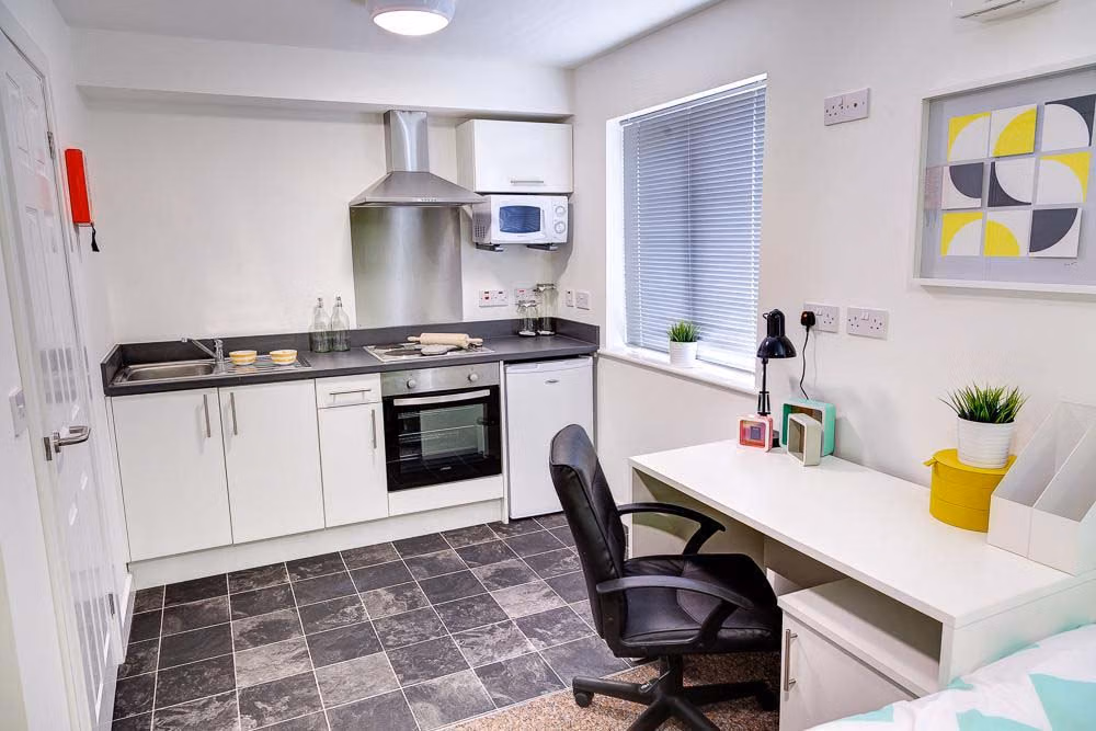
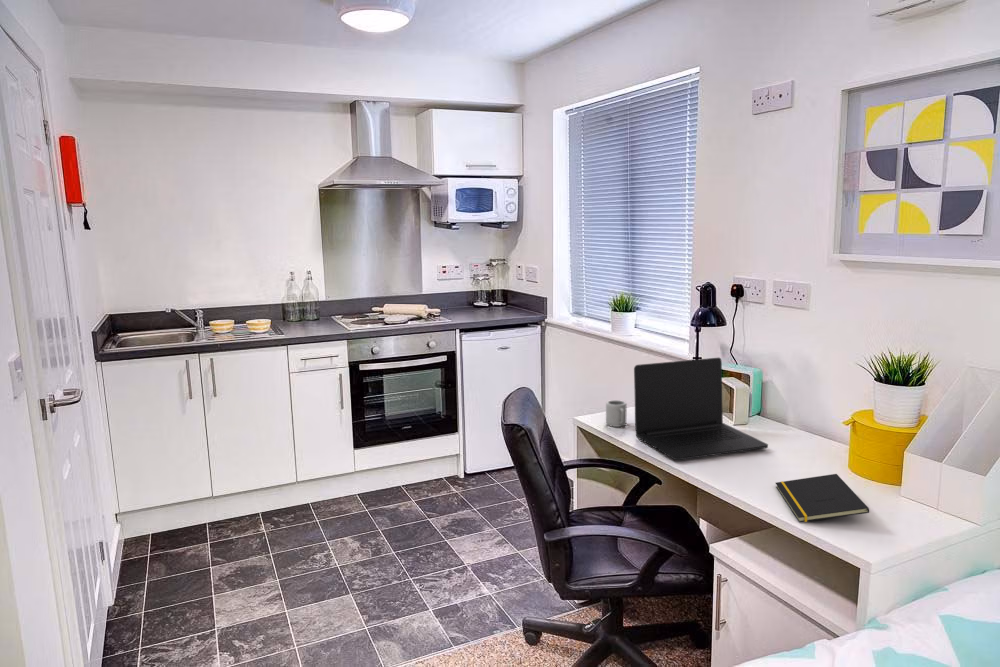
+ cup (617, 414)
+ laptop (699, 406)
+ notepad (818, 496)
